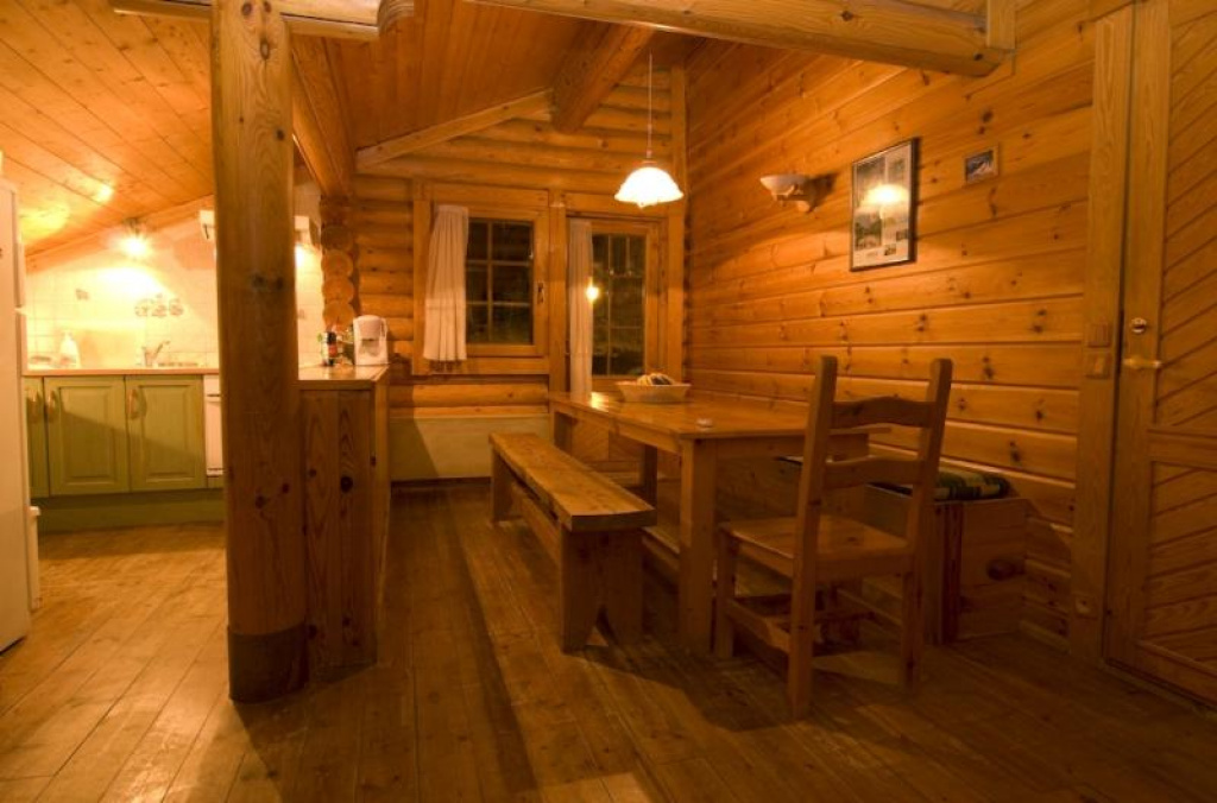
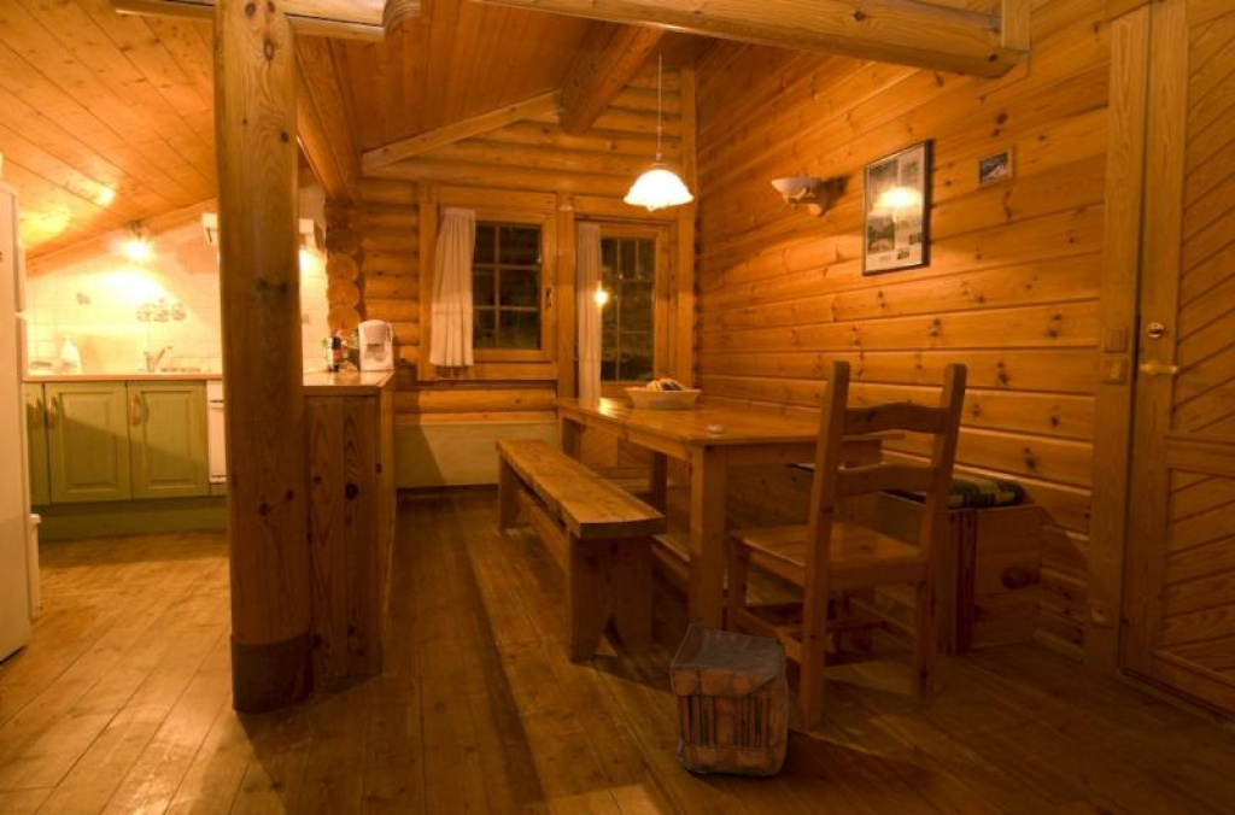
+ pouch (732, 694)
